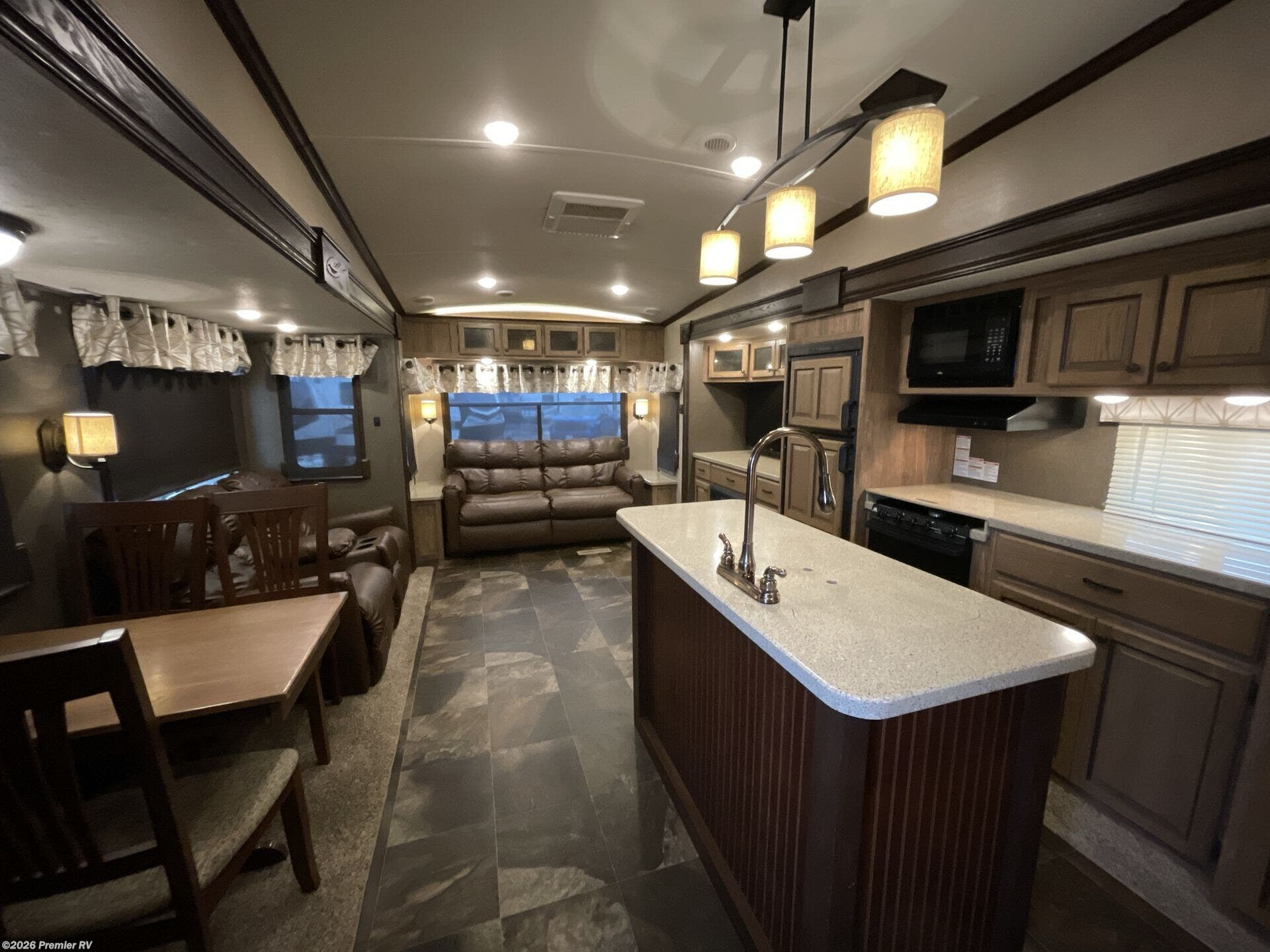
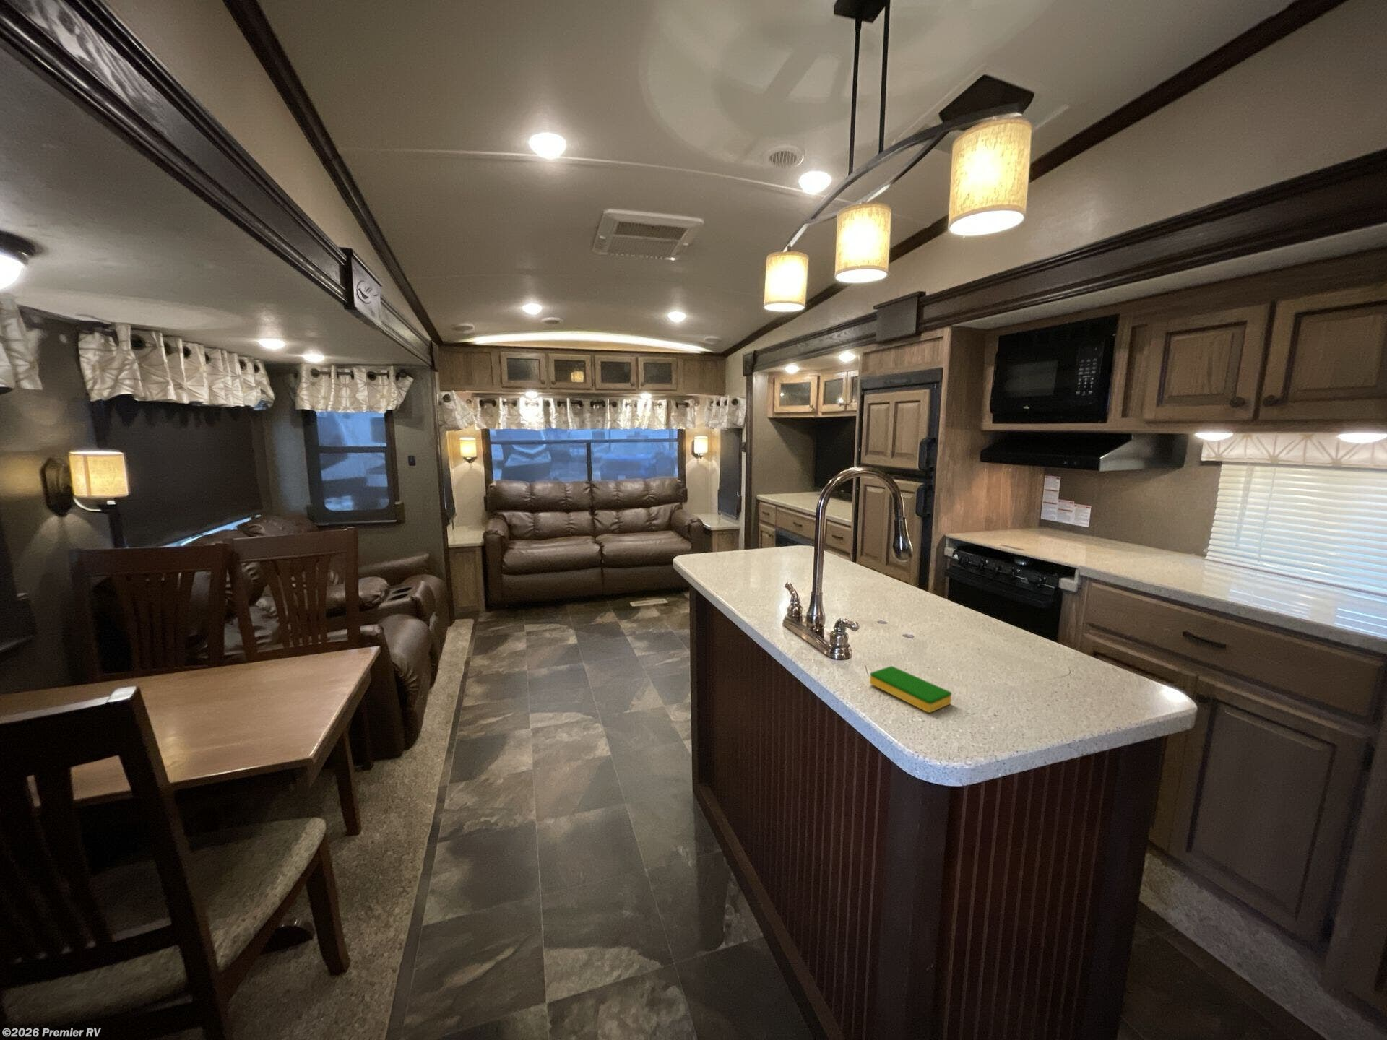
+ dish sponge (909, 687)
